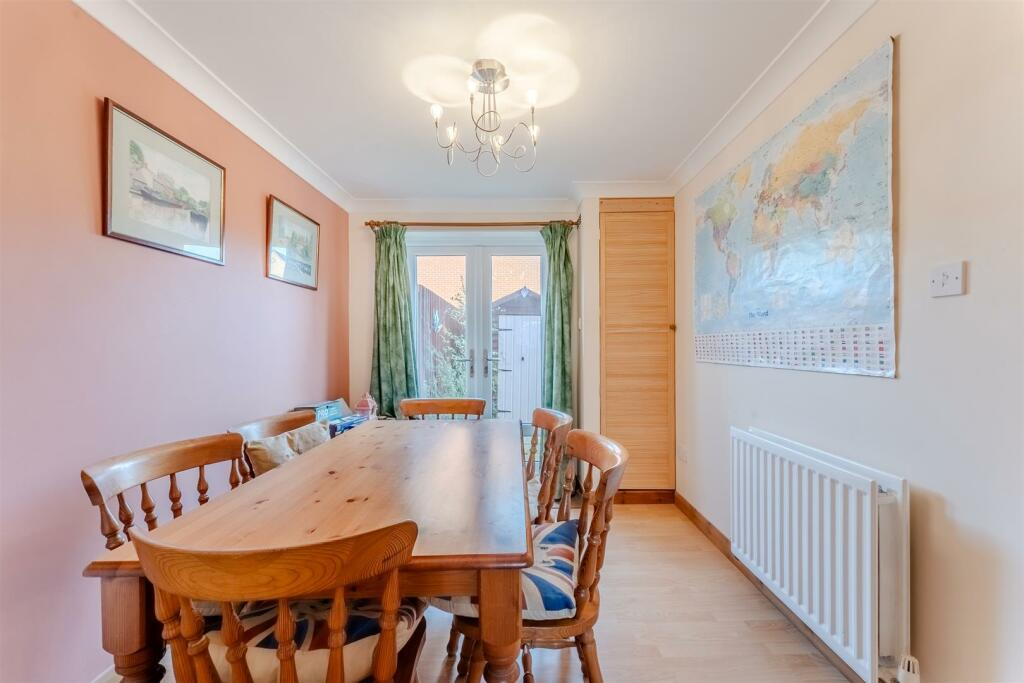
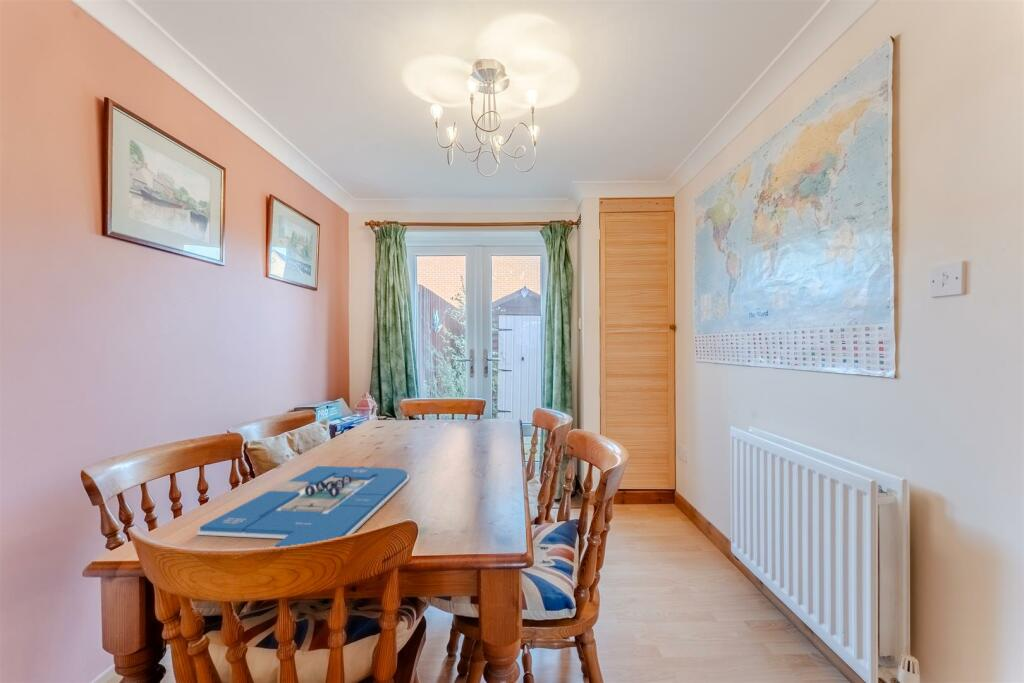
+ board game (321, 494)
